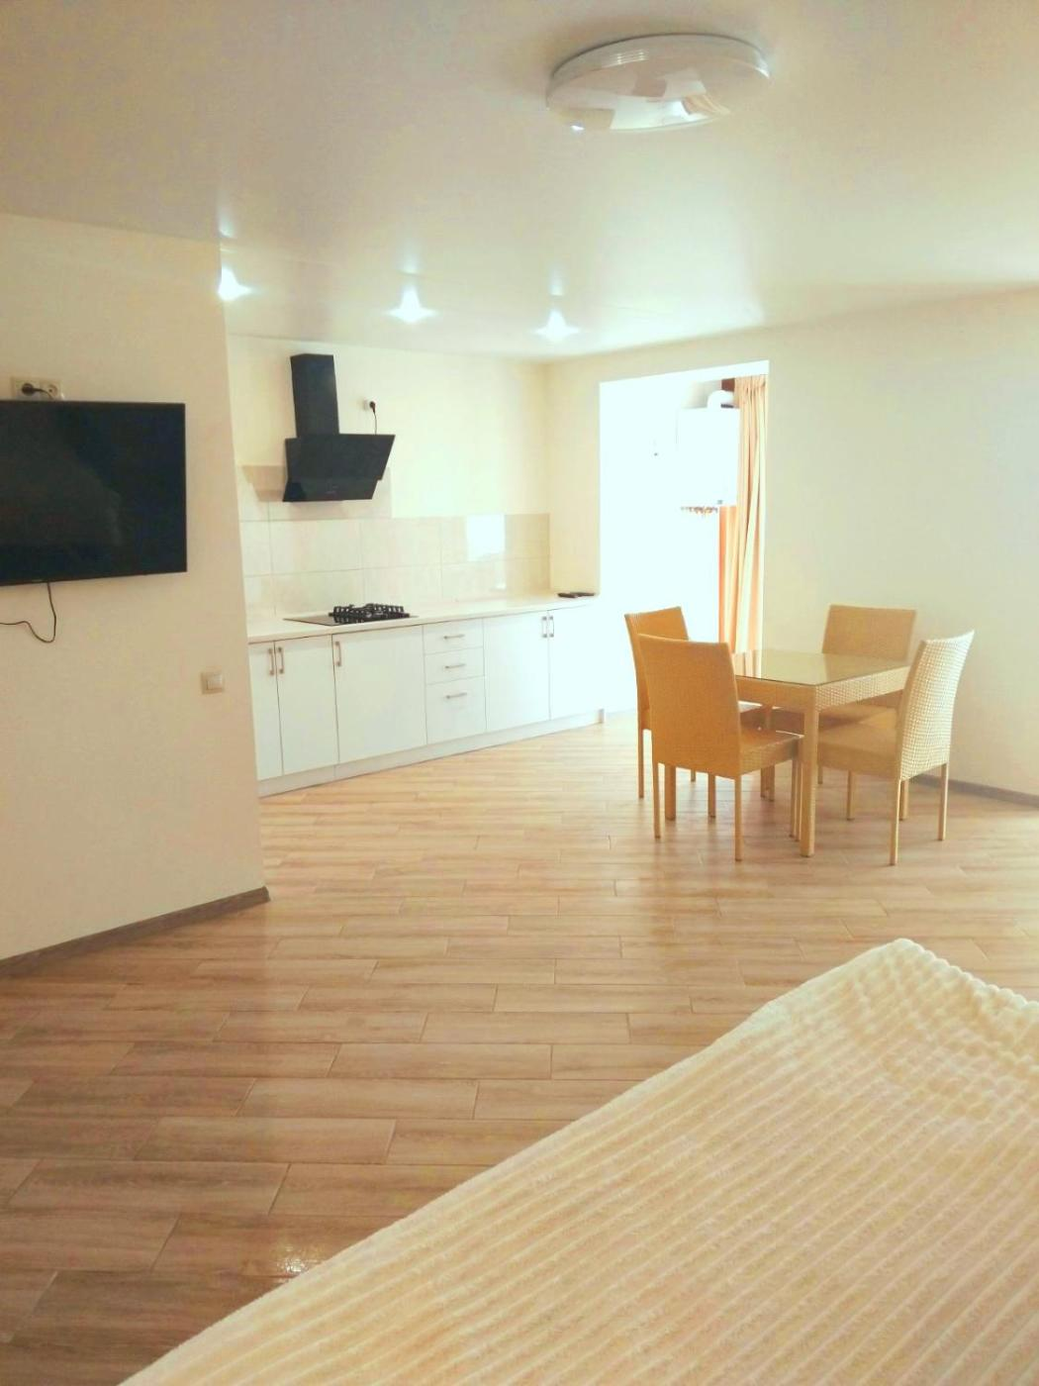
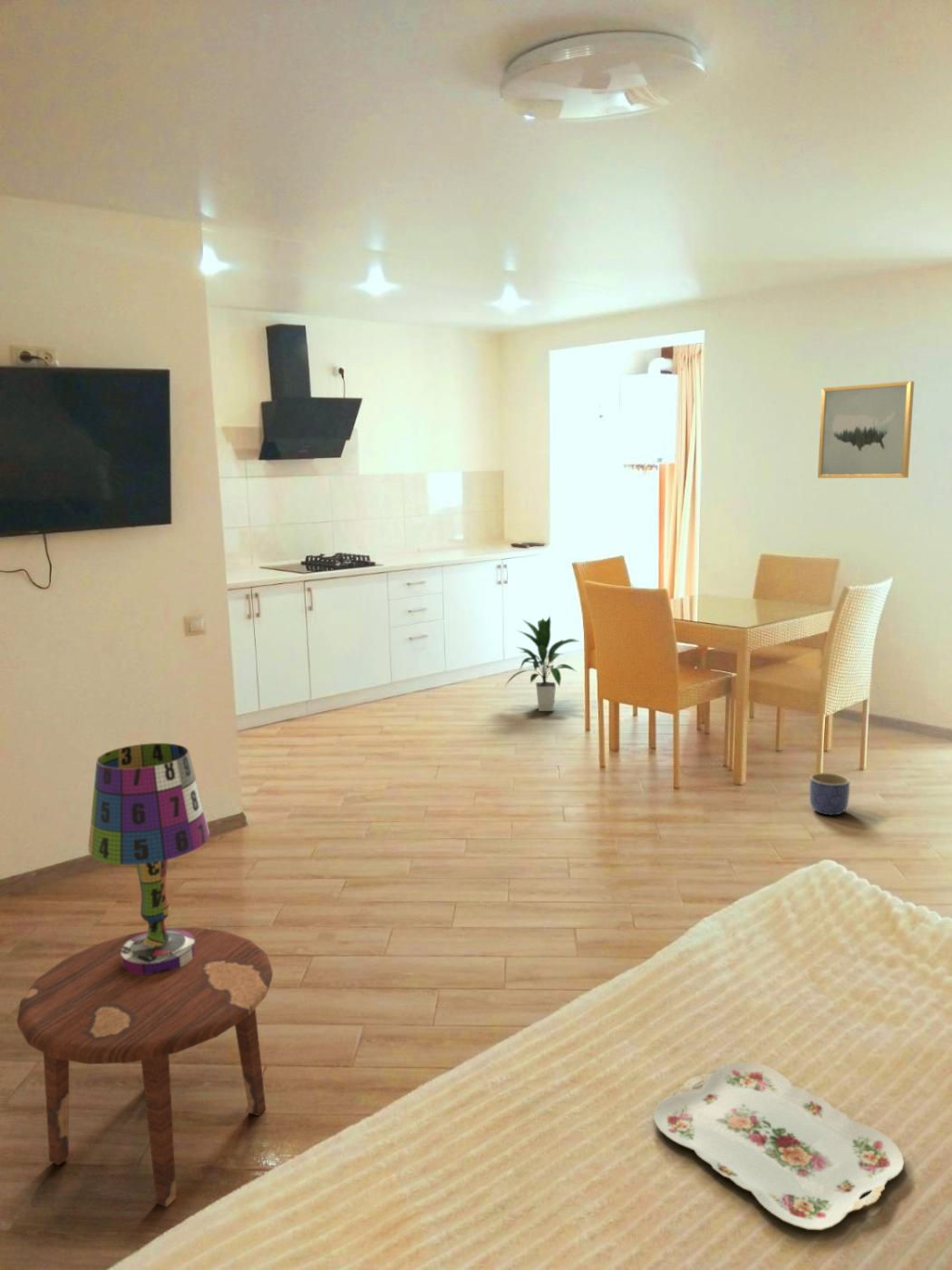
+ side table (155, 1059)
+ wall art (863, 432)
+ serving tray (773, 1138)
+ table lamp (151, 856)
+ indoor plant (542, 661)
+ planter (829, 795)
